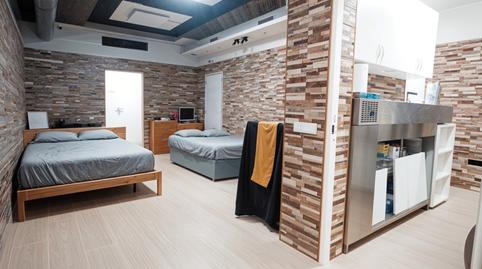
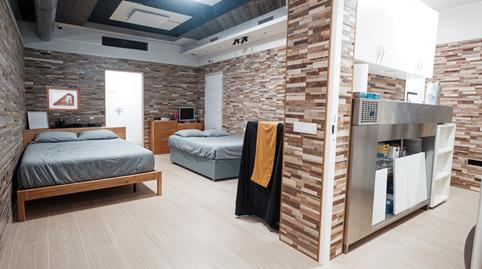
+ picture frame (63, 99)
